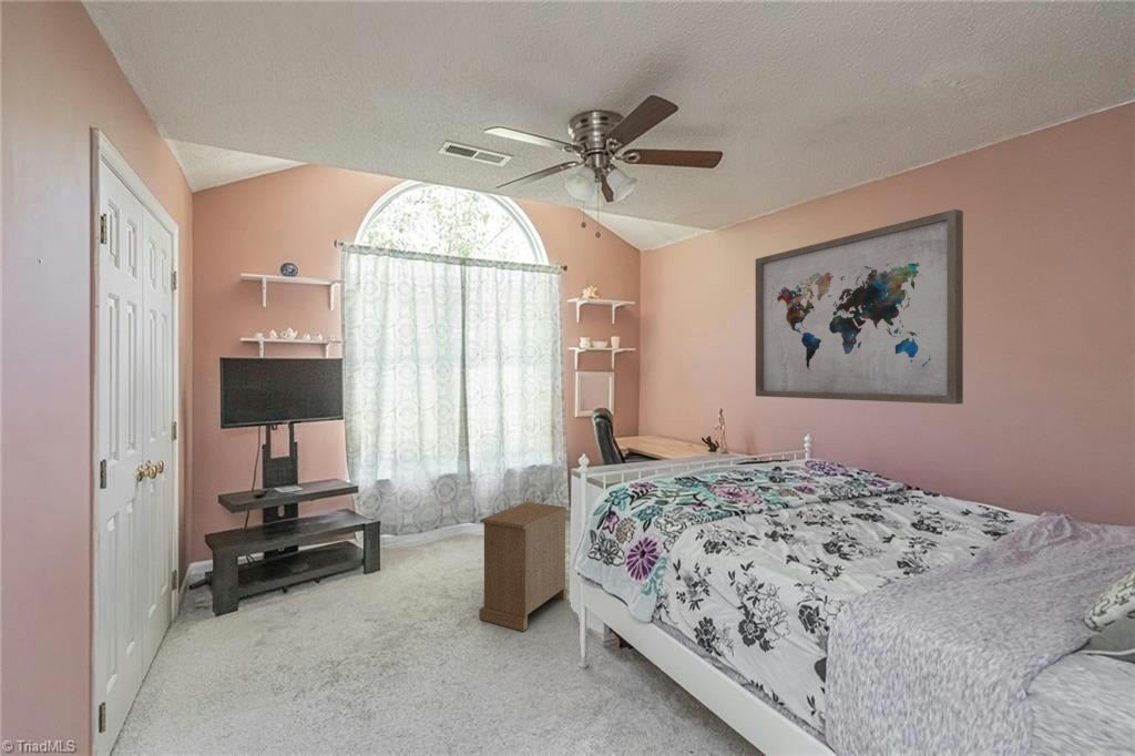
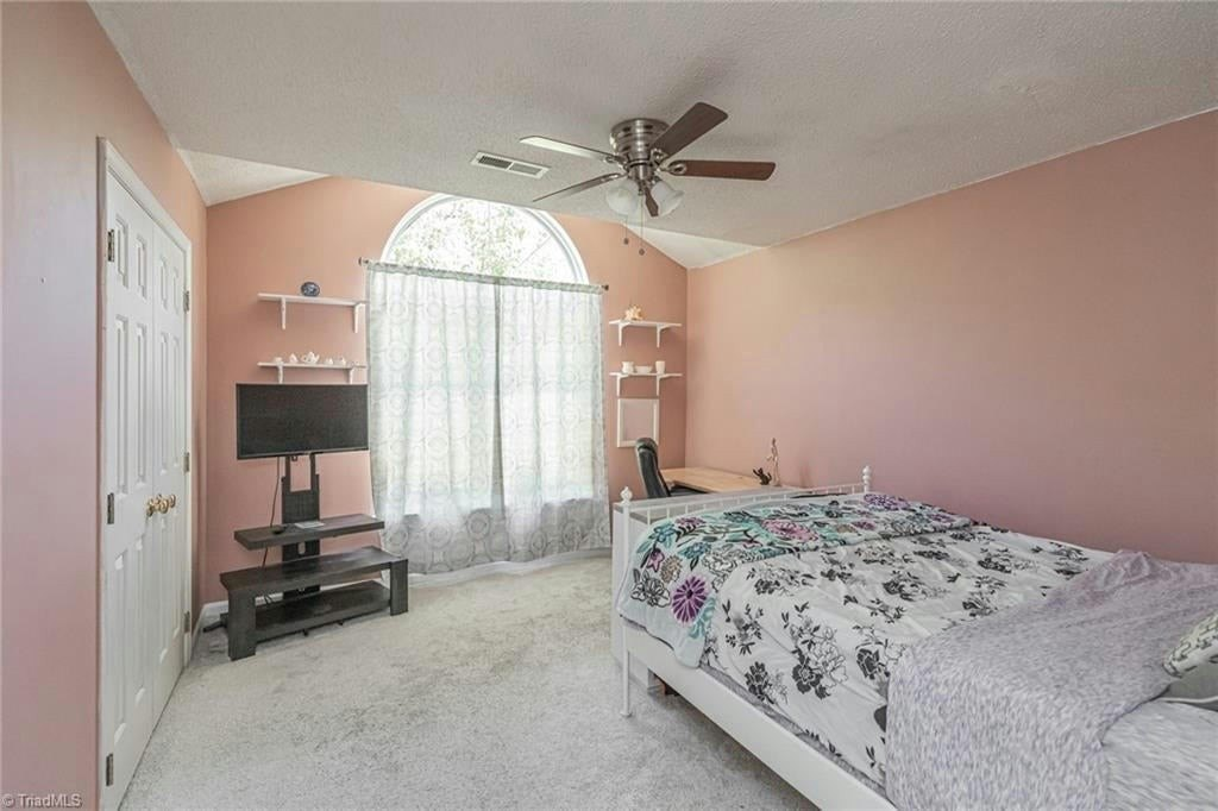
- nightstand (524, 560)
- wall art (841, 318)
